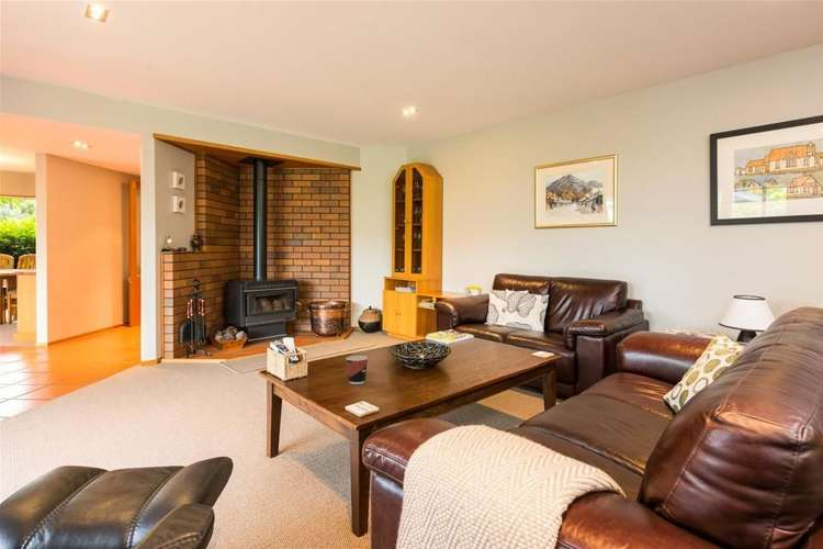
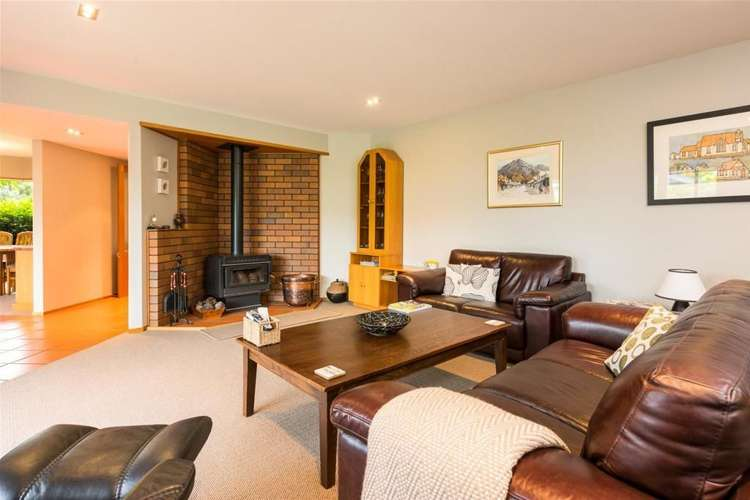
- cup (357, 370)
